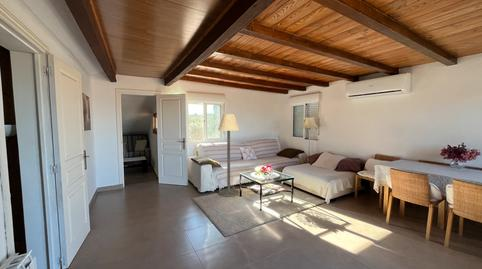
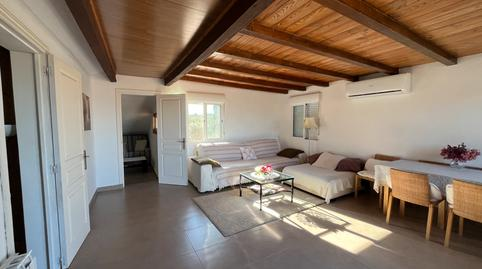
- floor lamp (228, 154)
